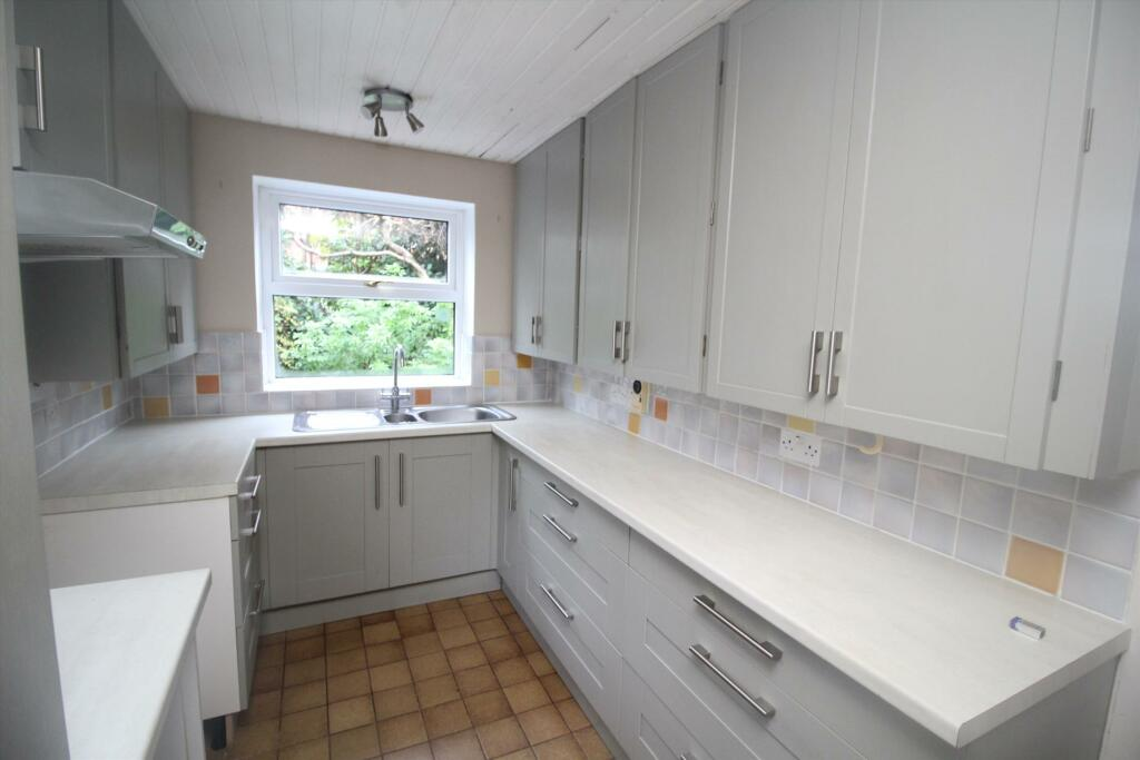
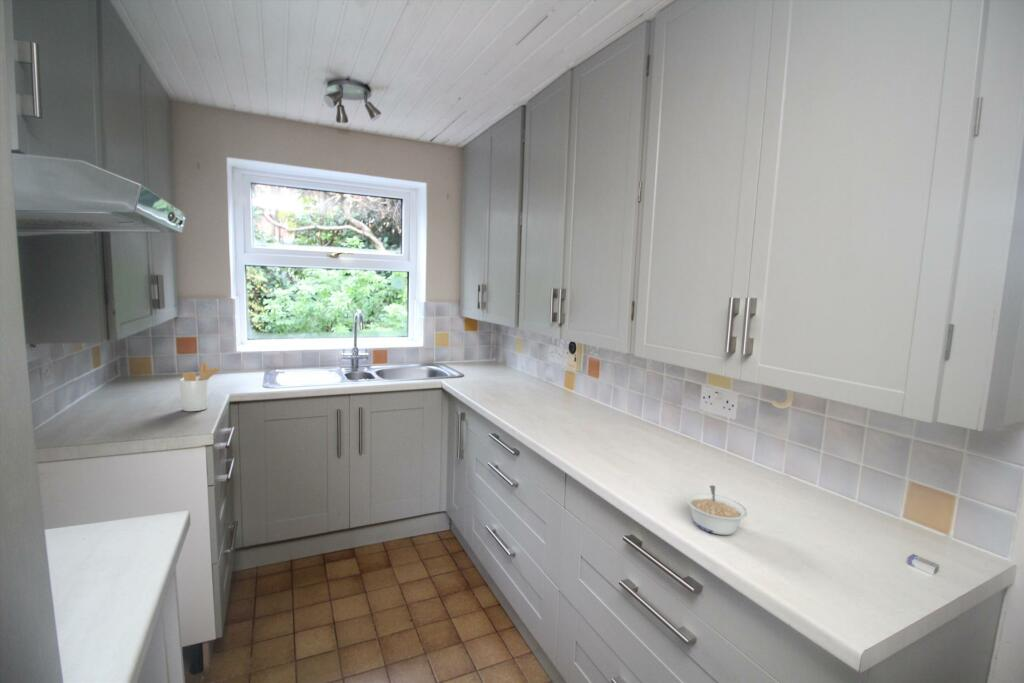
+ utensil holder (201, 386)
+ legume (713, 511)
